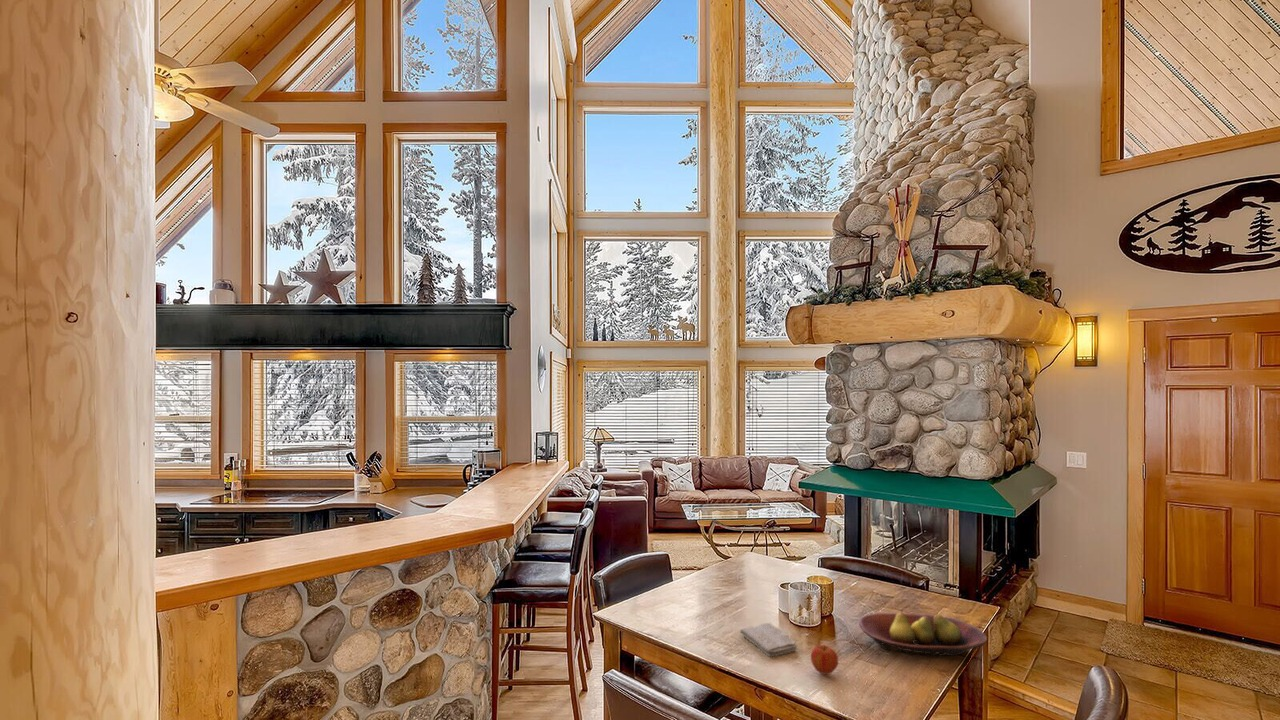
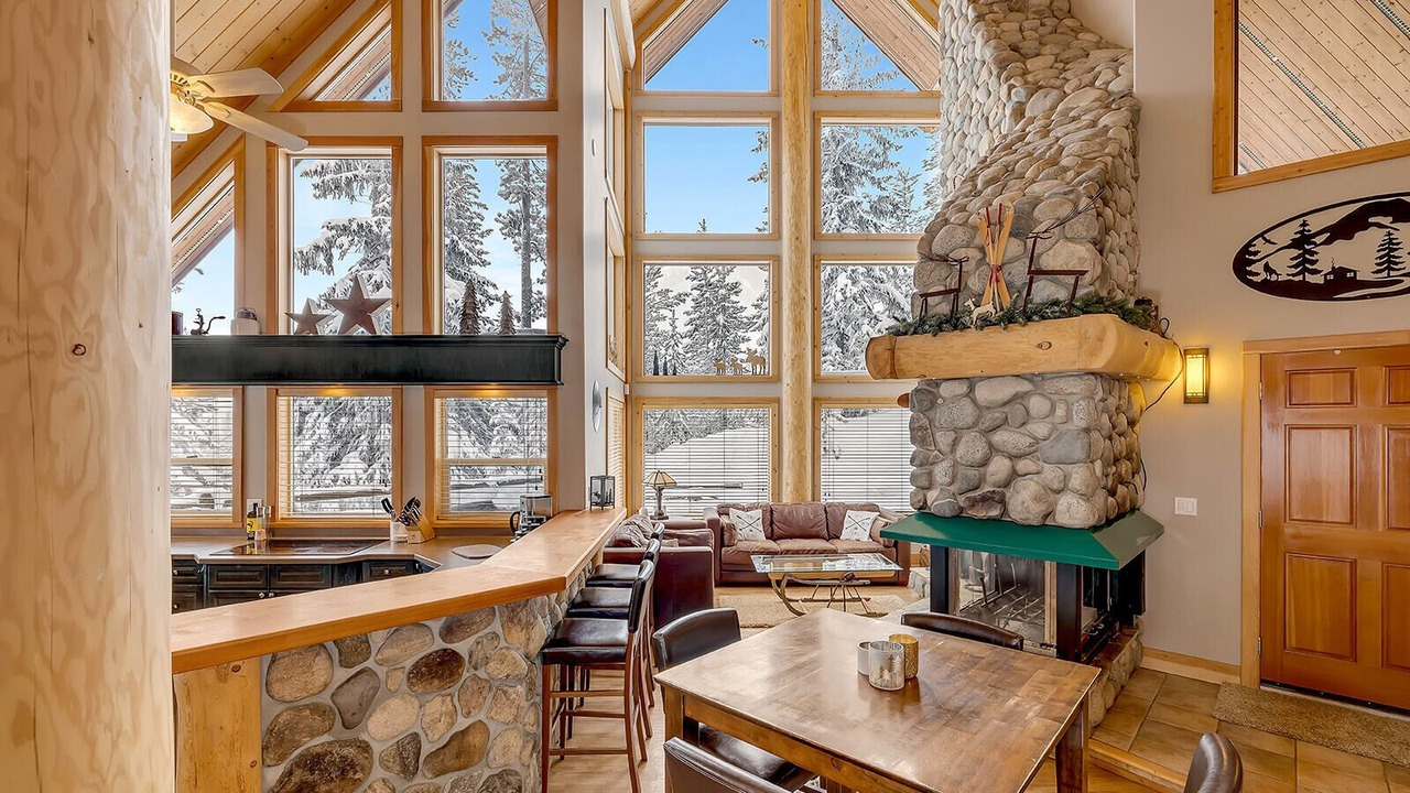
- apple (824, 659)
- fruit bowl (920, 630)
- washcloth (768, 638)
